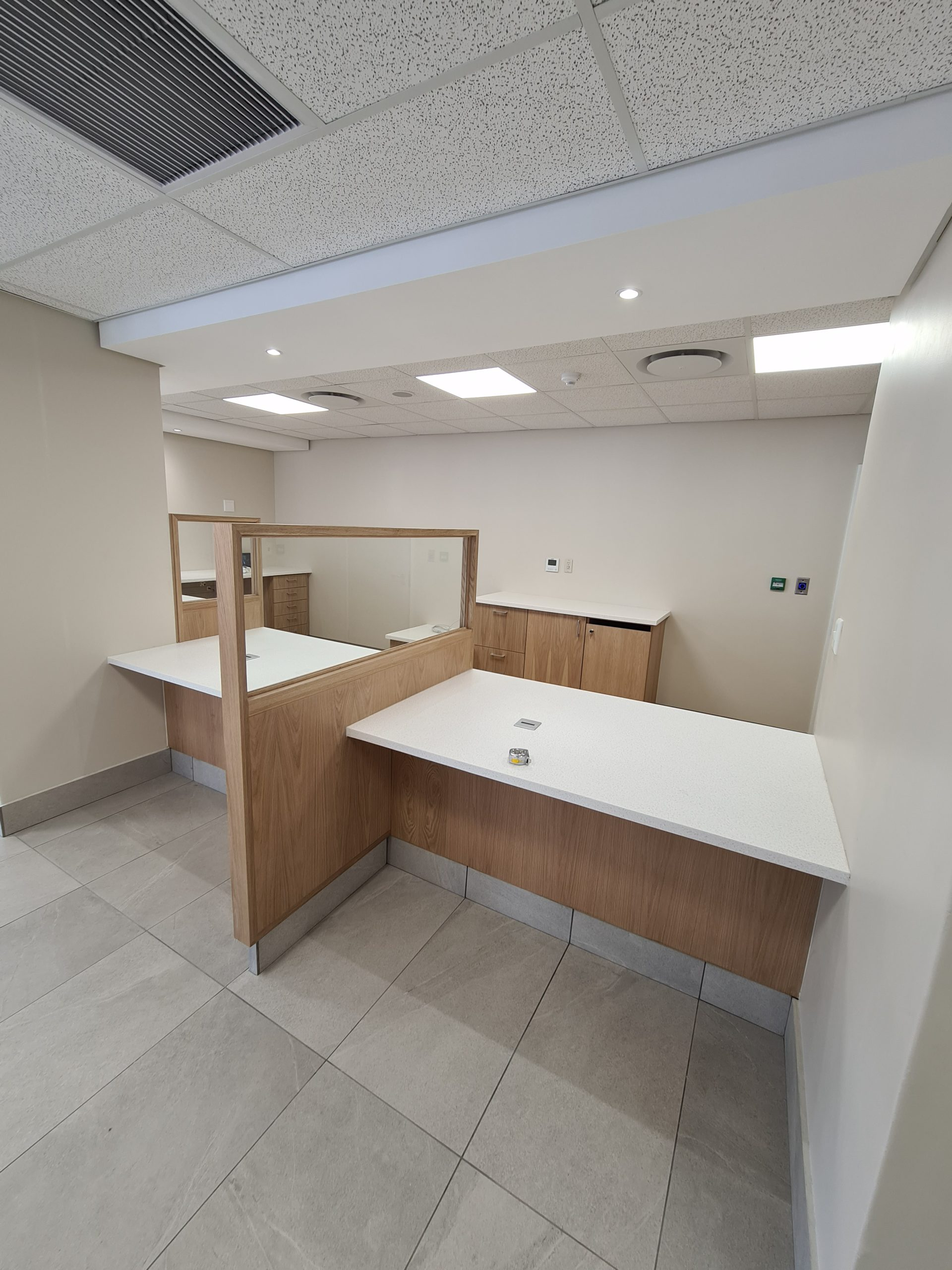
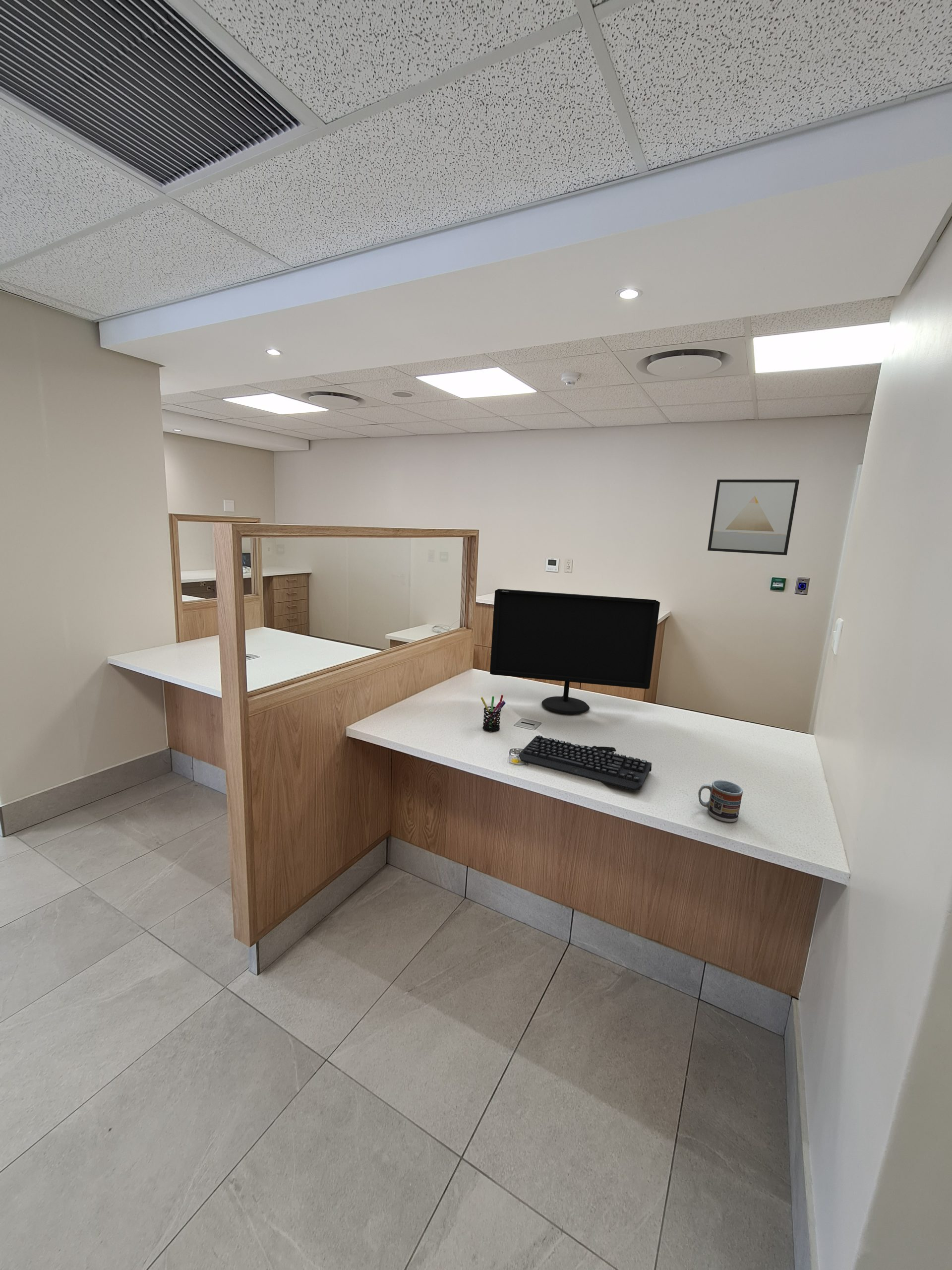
+ pen holder (493, 711)
+ keyboard (587, 757)
+ computer monitor (570, 652)
+ cup (719, 799)
+ wall art (751, 516)
